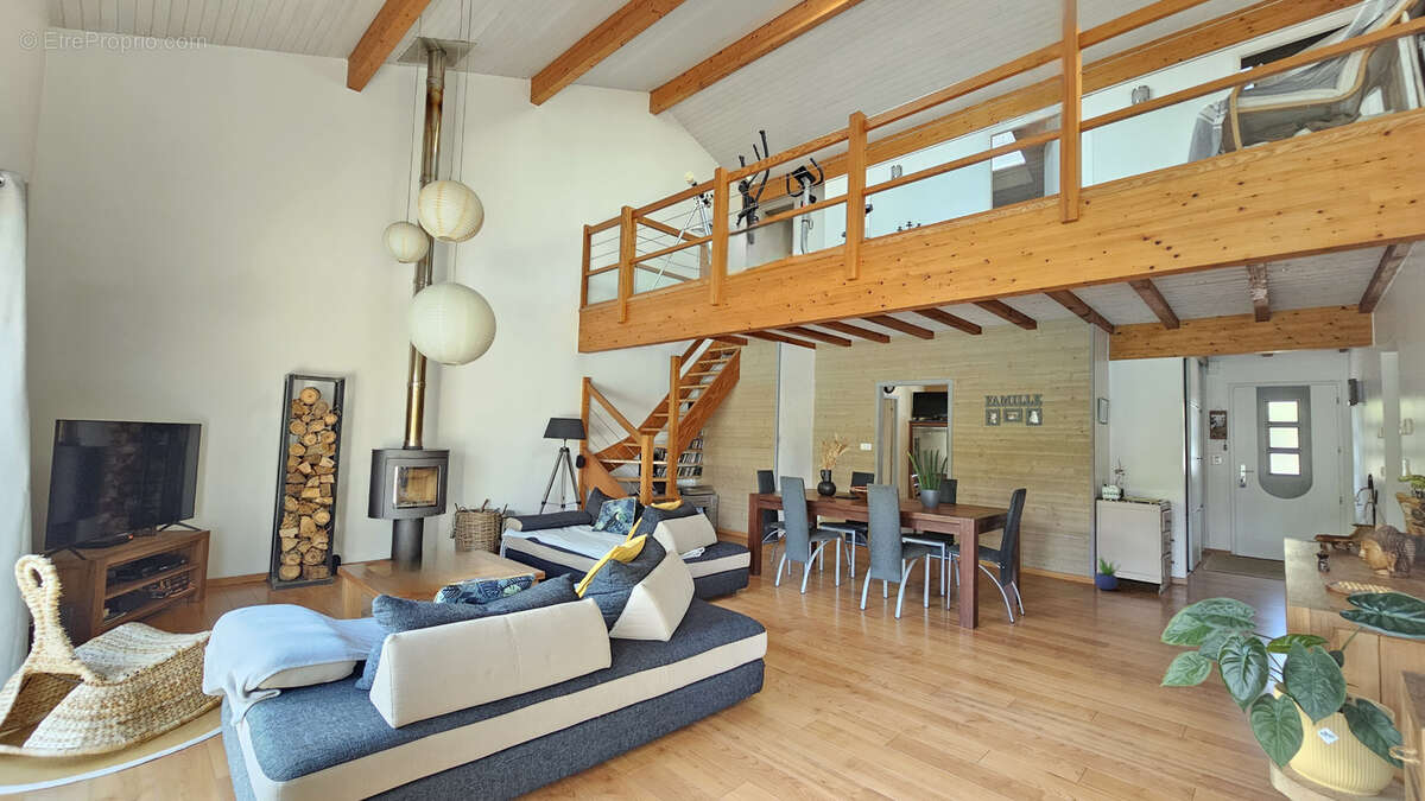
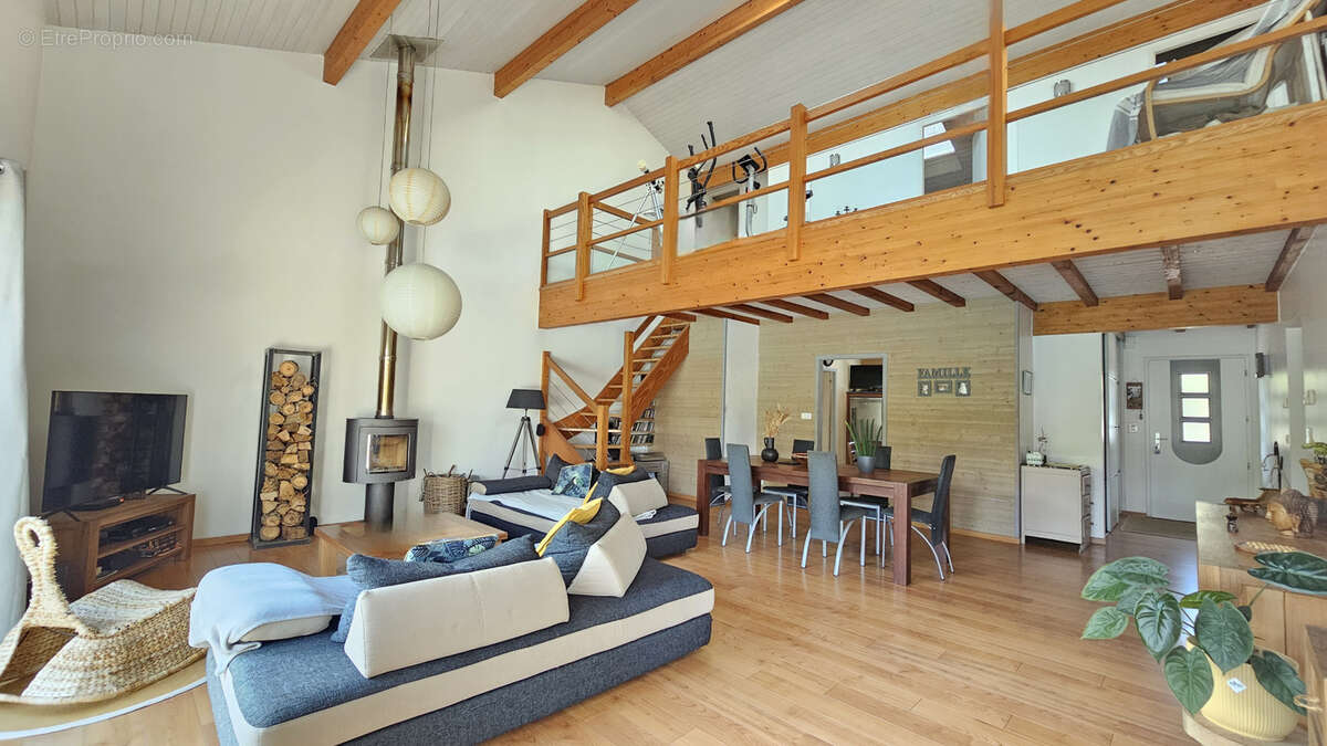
- potted plant (1108, 572)
